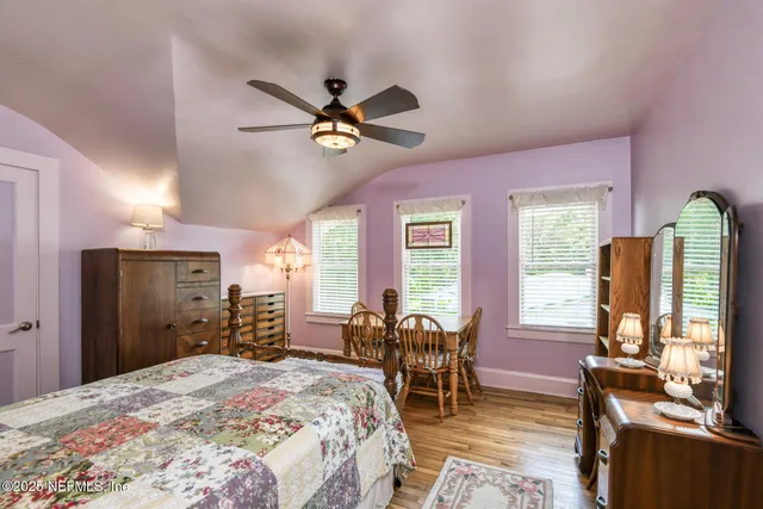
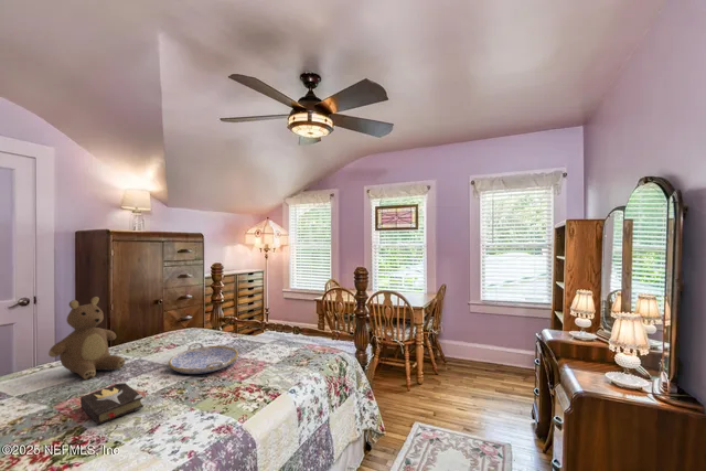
+ teddy bear (92, 335)
+ serving tray (204, 357)
+ hardback book (111, 400)
